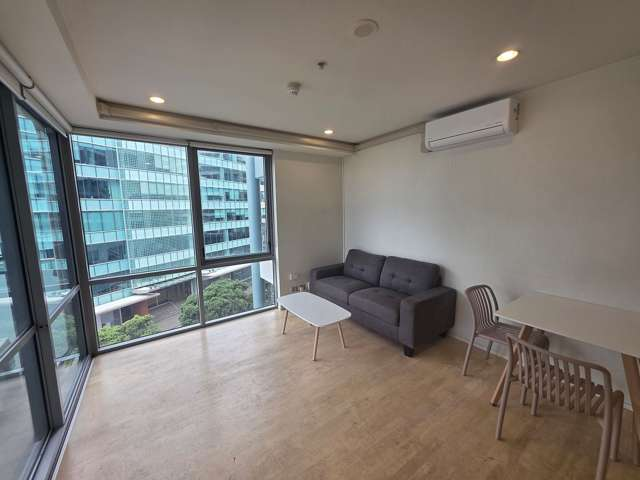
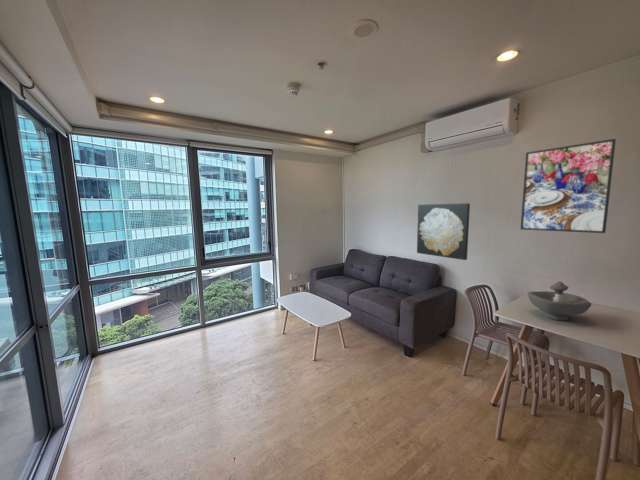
+ wall art (441, 230)
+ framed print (562, 189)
+ decorative bowl (557, 299)
